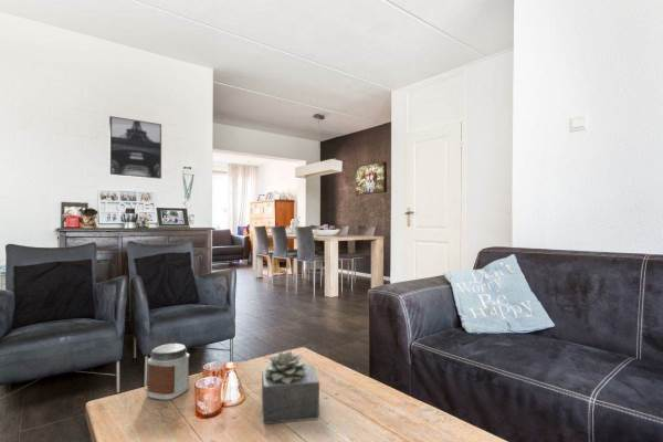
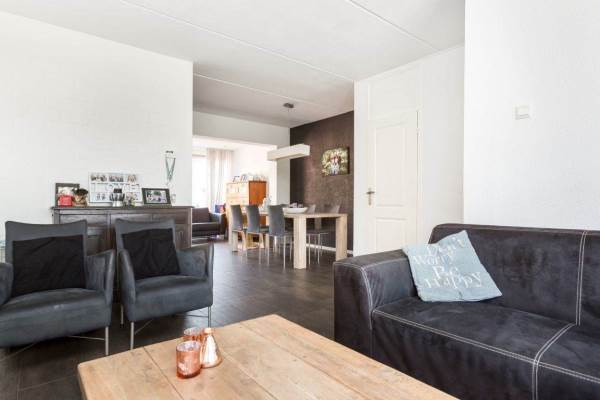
- wall art (136, 148)
- jar (168, 369)
- succulent plant (288, 381)
